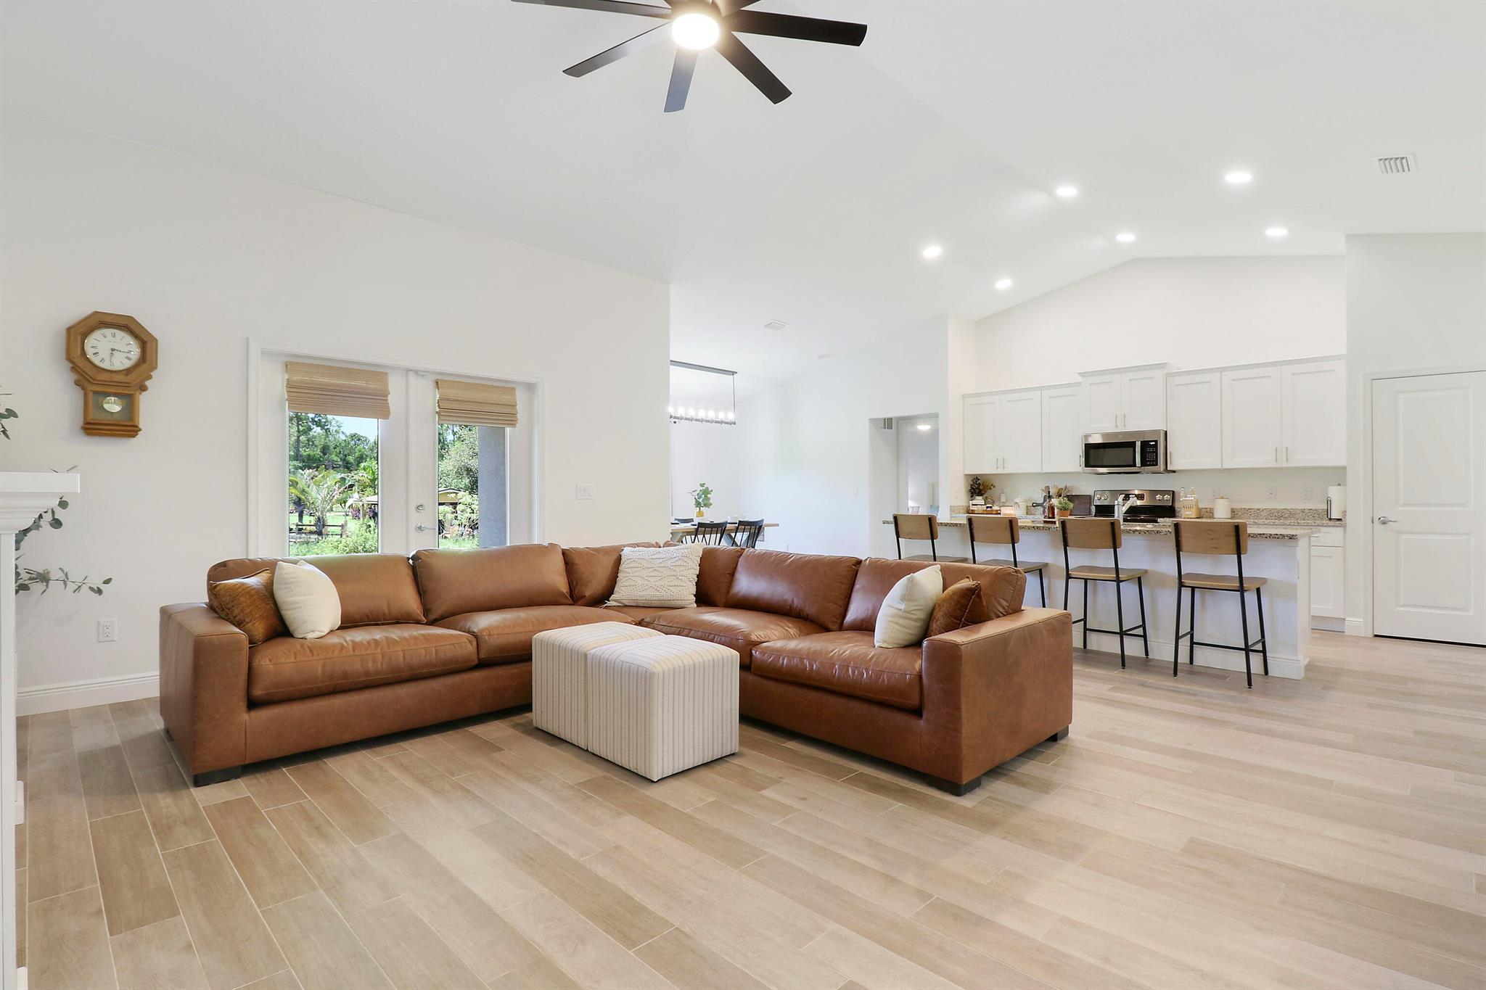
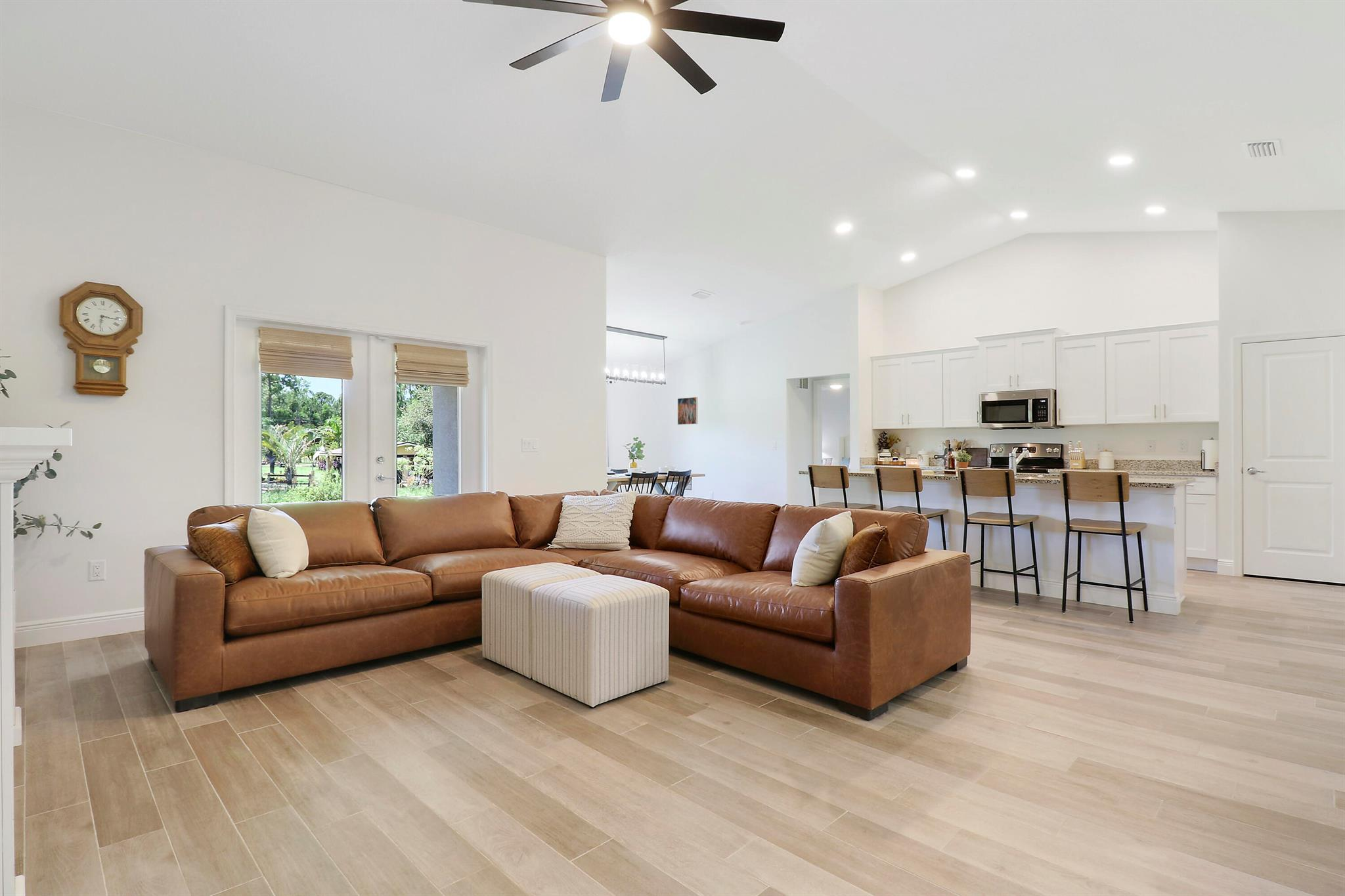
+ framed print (687, 411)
